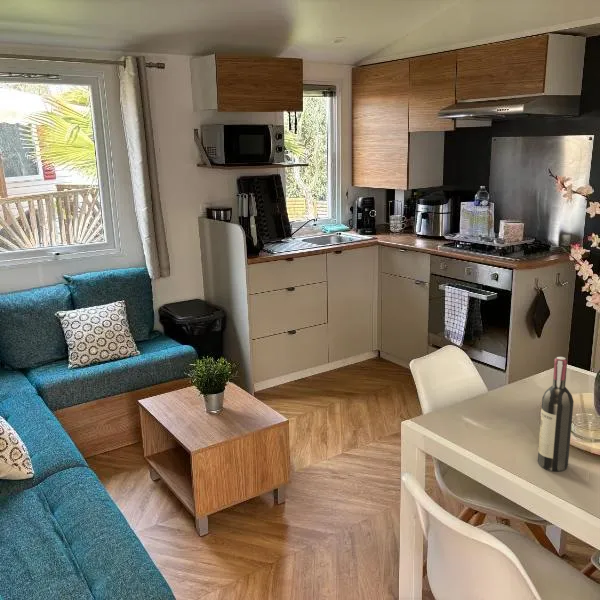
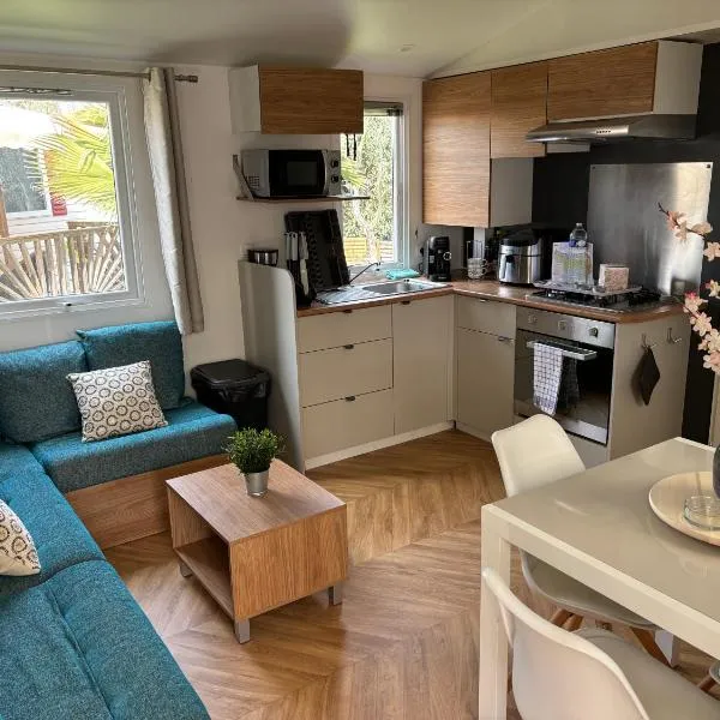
- wine bottle (556, 412)
